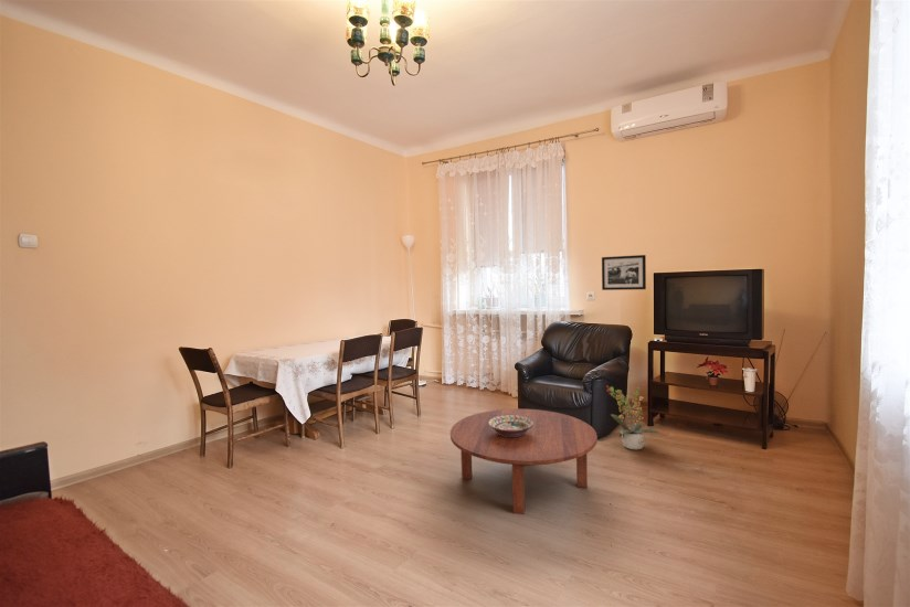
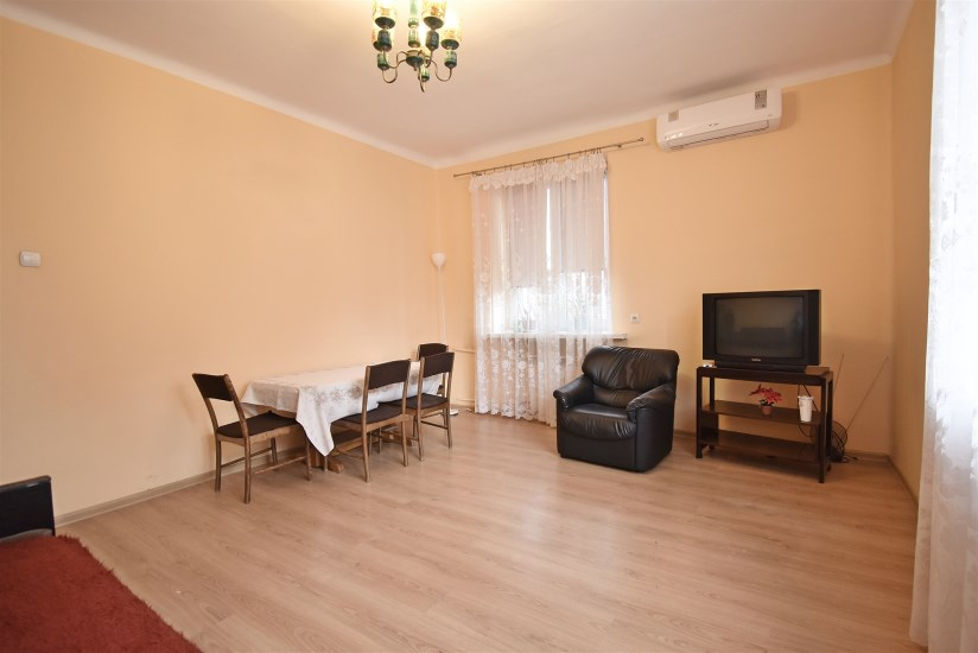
- potted plant (628, 416)
- picture frame (623, 273)
- coffee table (521, 456)
- decorative bowl (510, 427)
